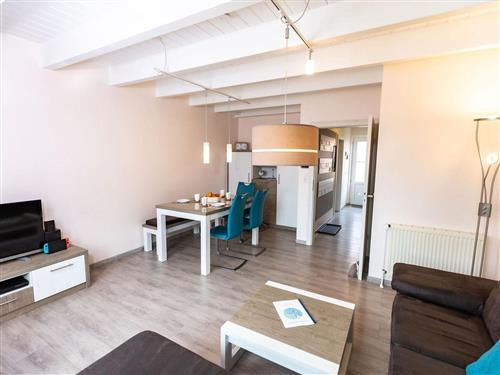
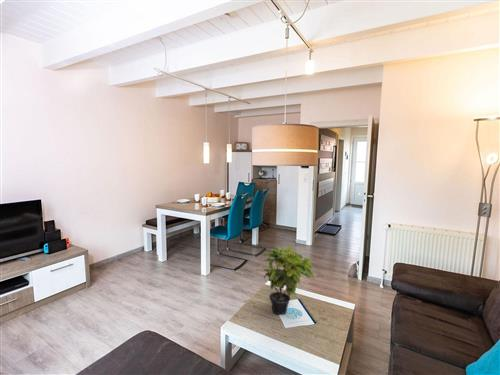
+ potted plant (284, 279)
